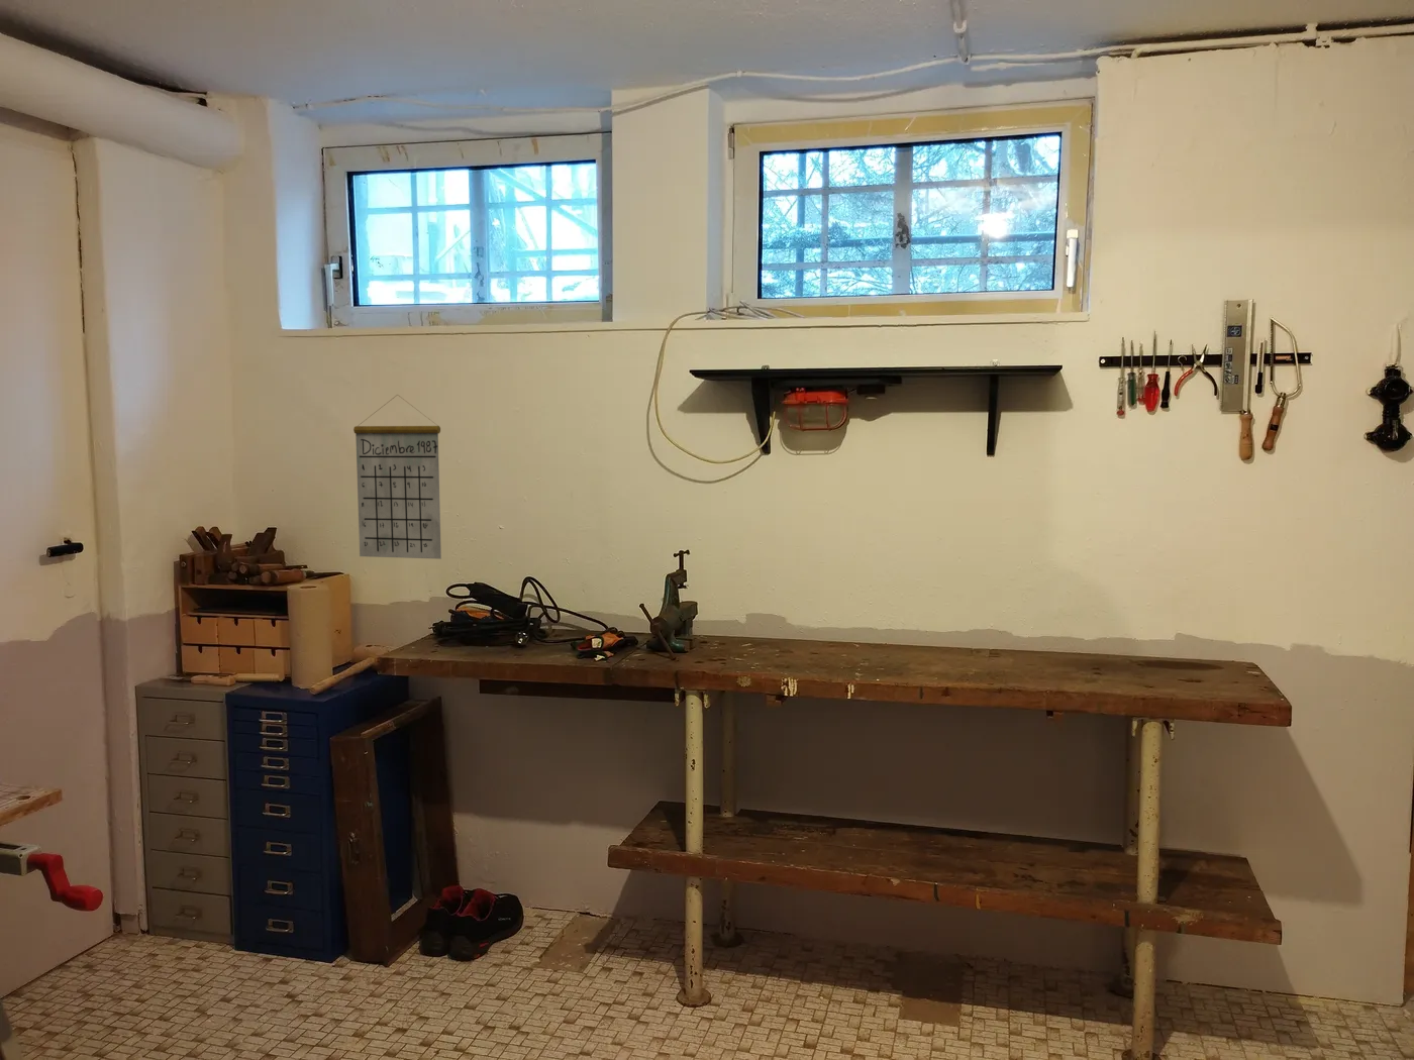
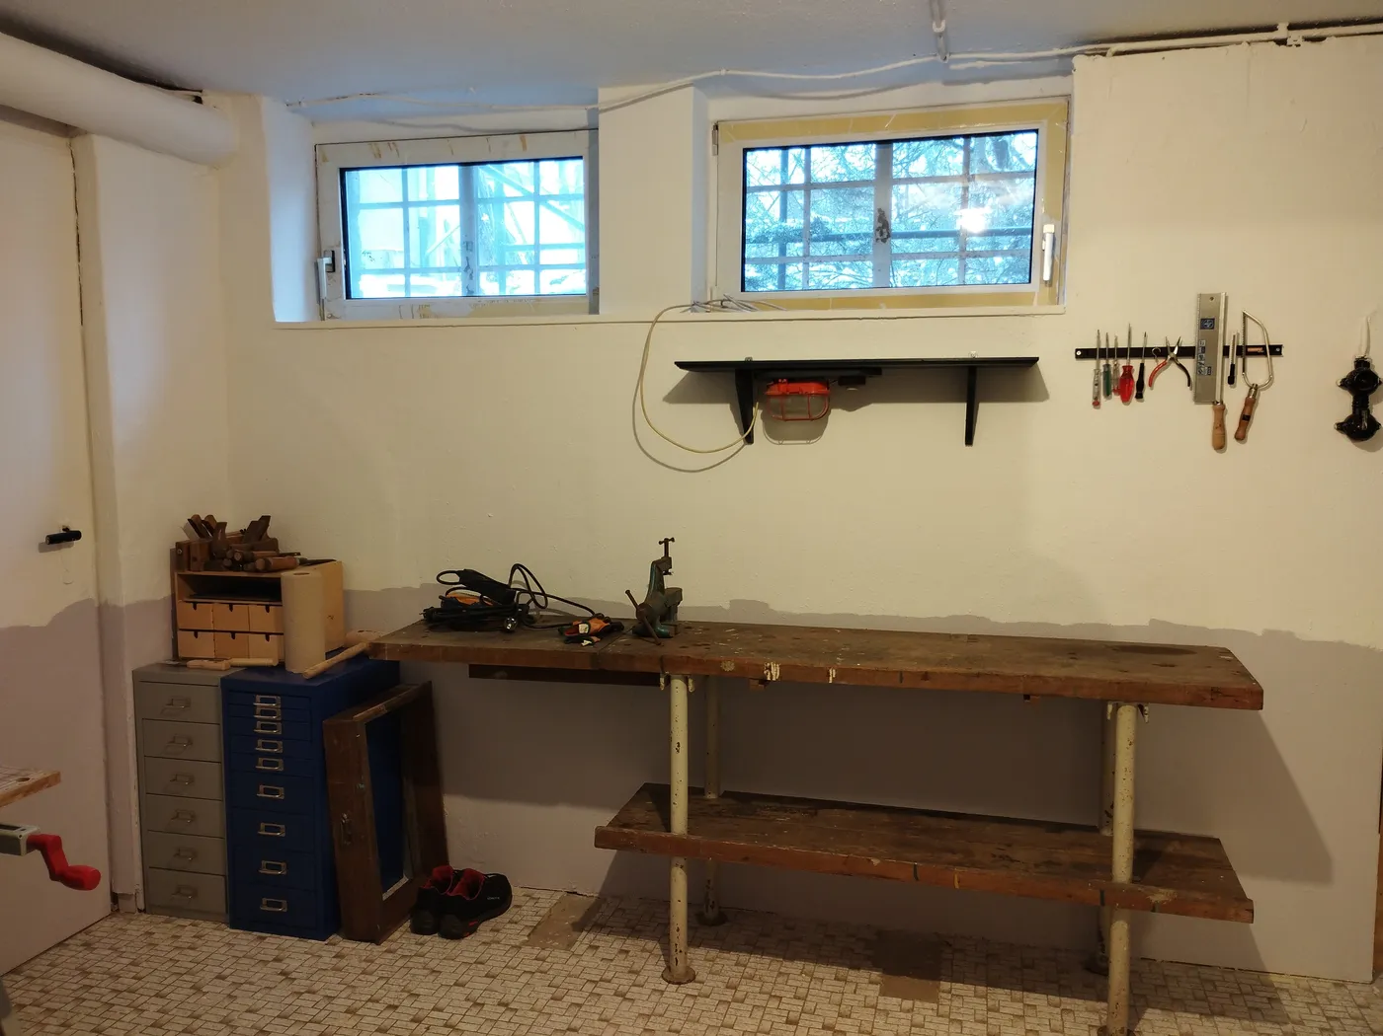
- calendar (397, 477)
